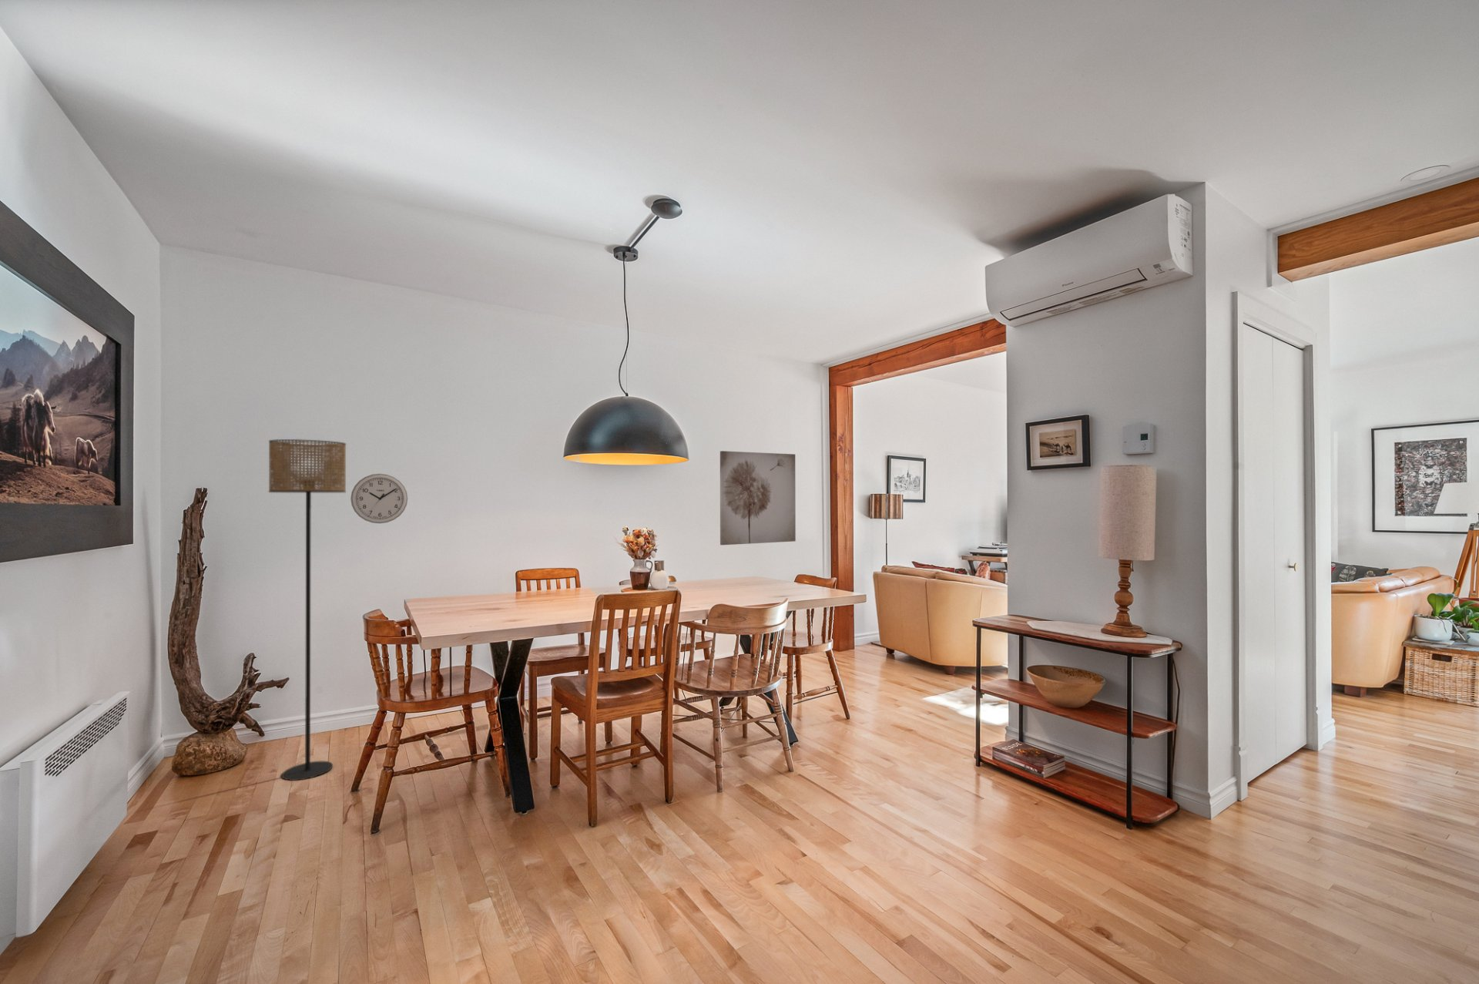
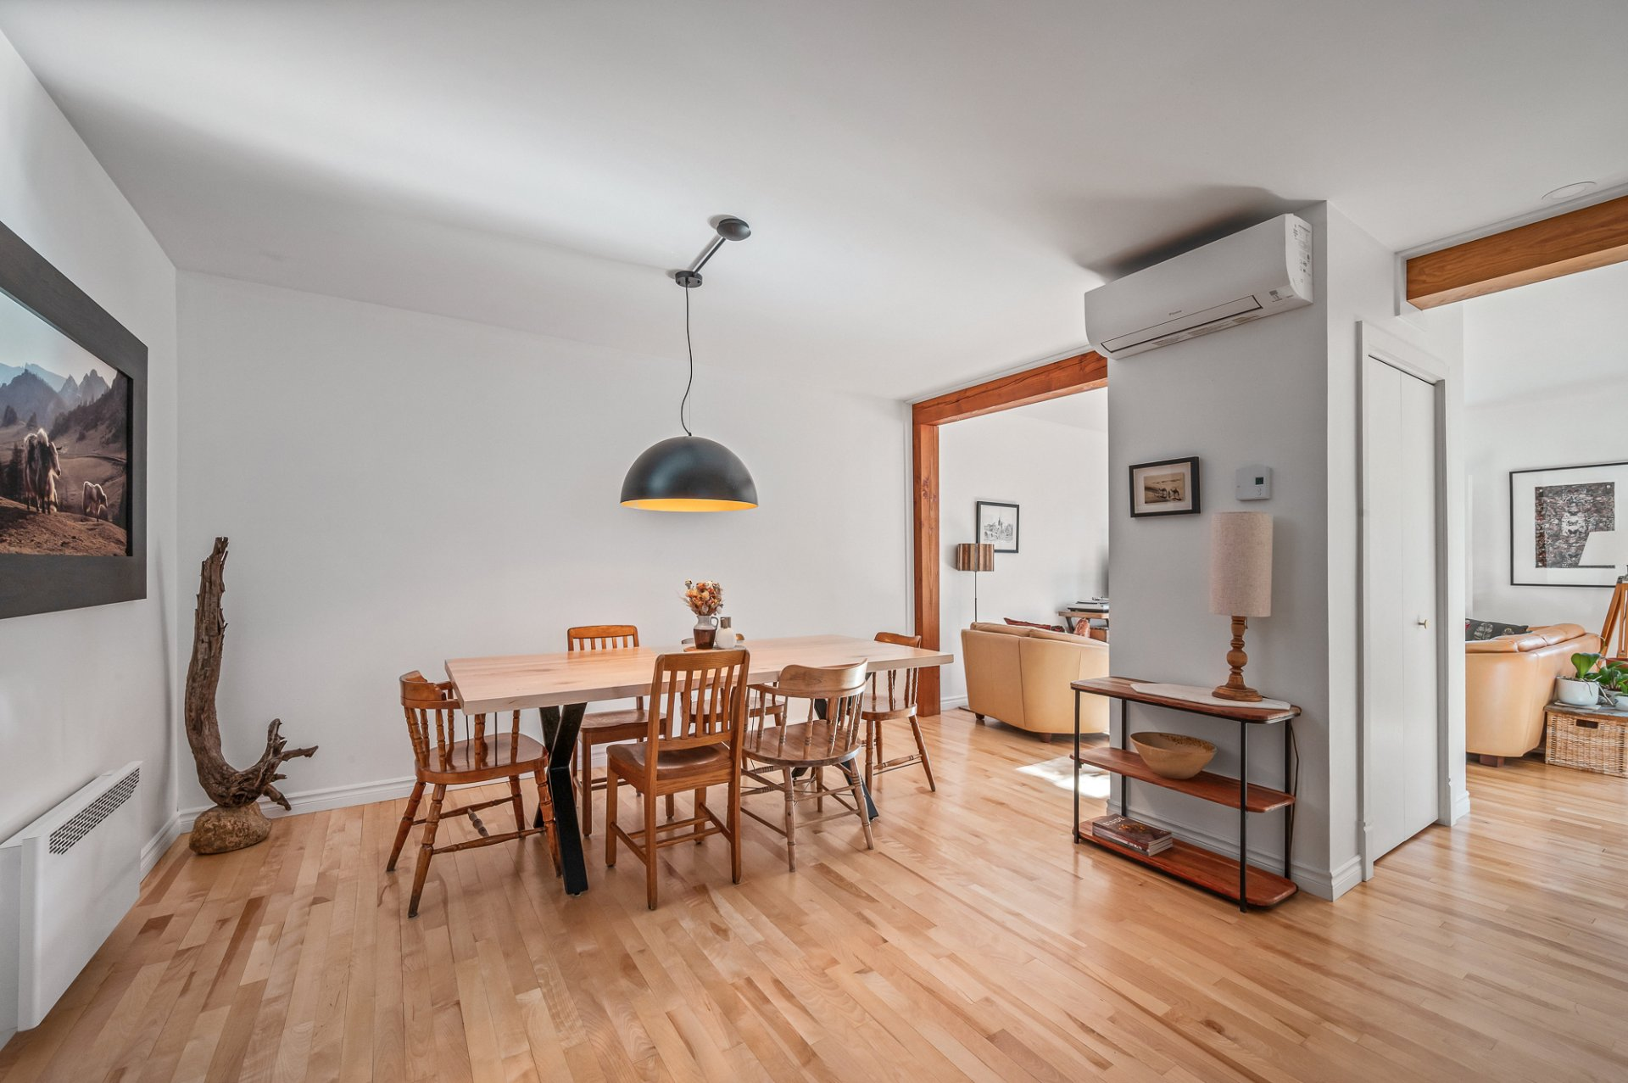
- wall art (759, 497)
- floor lamp (307, 605)
- wall clock (380, 499)
